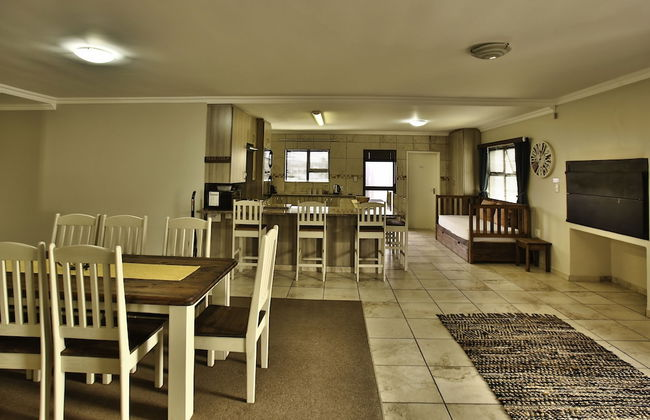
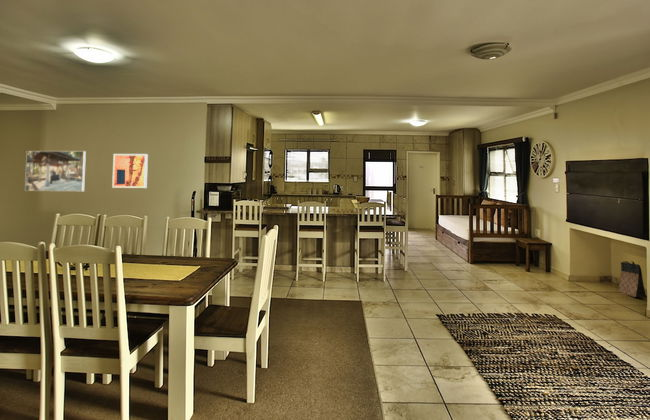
+ wall art (130, 171)
+ bag (630, 277)
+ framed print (55, 171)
